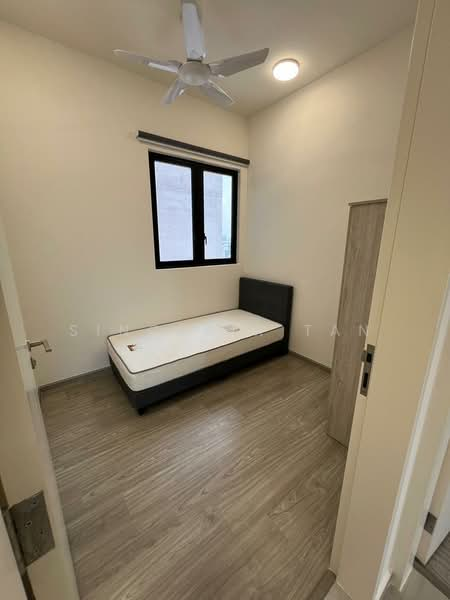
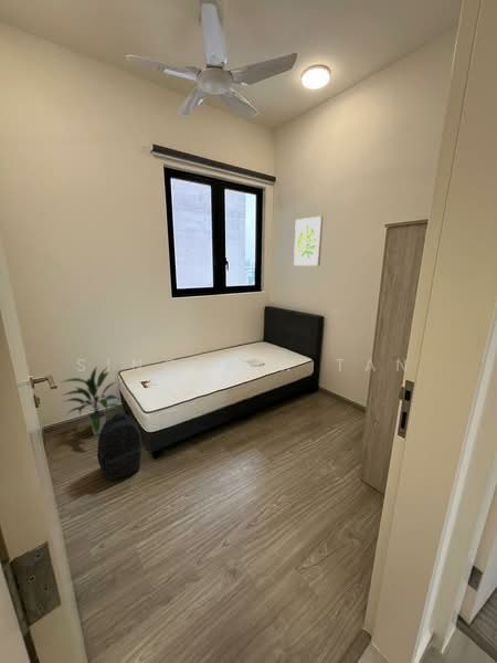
+ backpack (120, 442)
+ indoor plant (93, 402)
+ wall art (307, 242)
